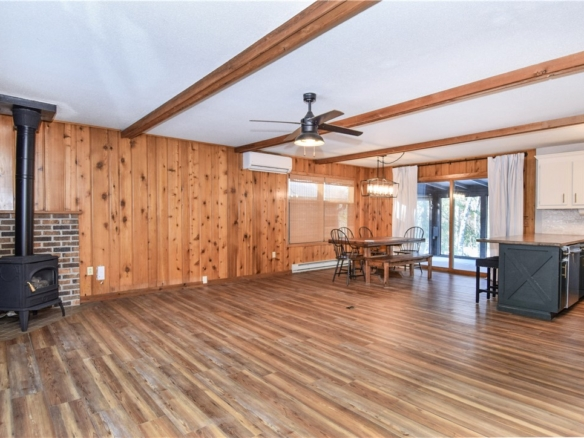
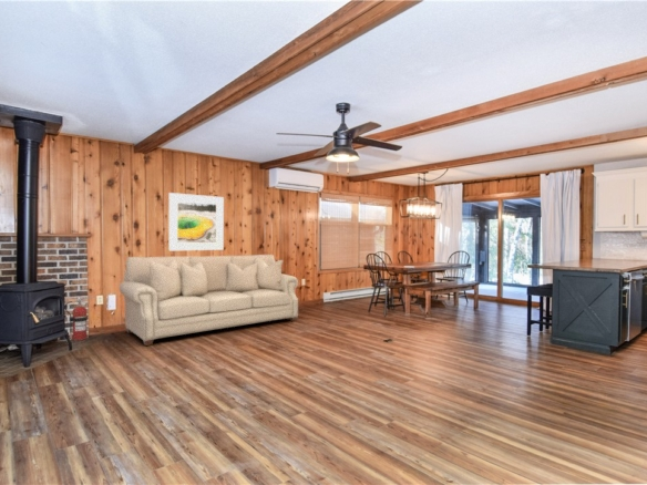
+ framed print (197, 223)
+ sofa (216, 290)
+ fire extinguisher (79, 318)
